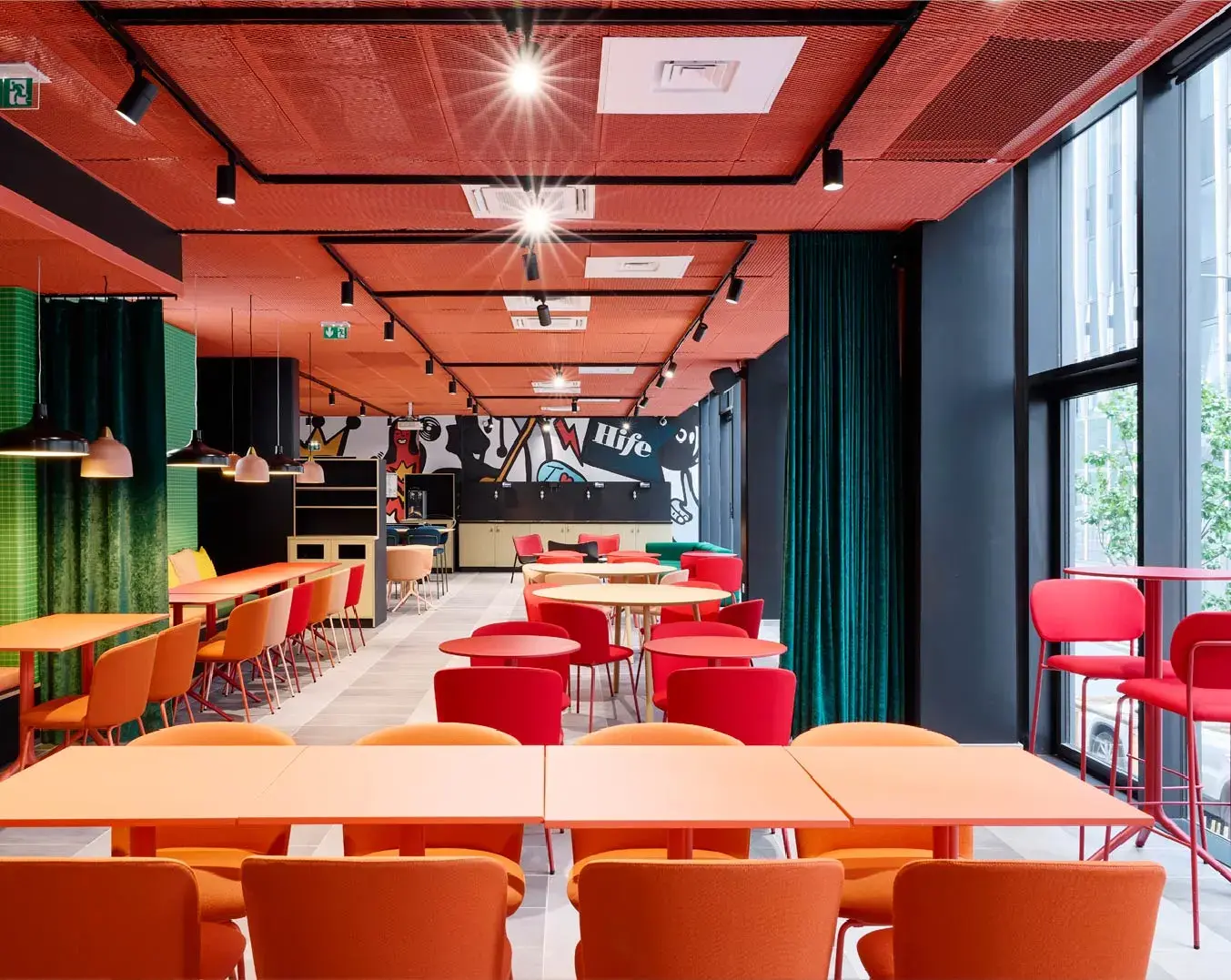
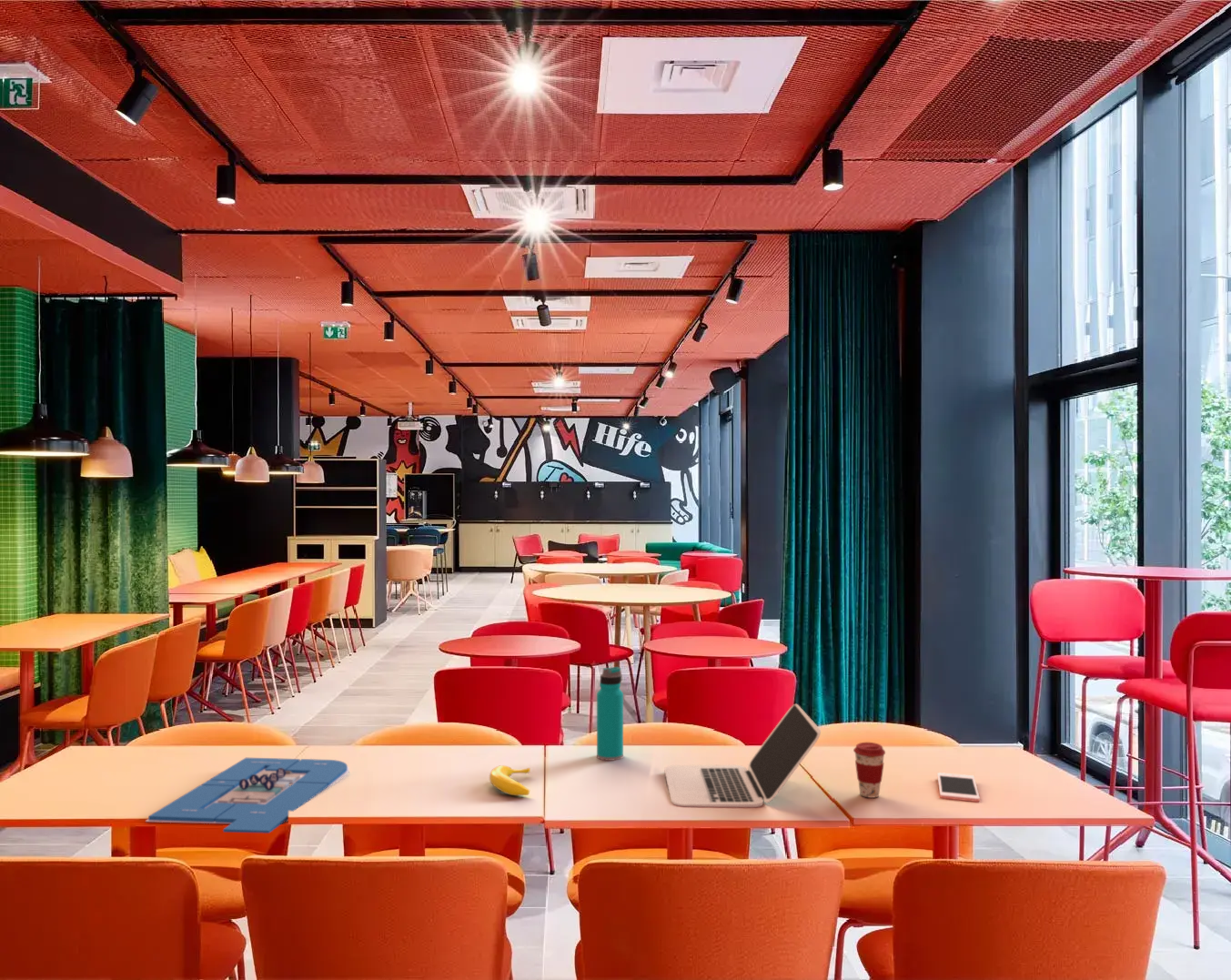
+ board game (256, 787)
+ cell phone (957, 786)
+ water bottle (610, 712)
+ laptop (738, 765)
+ banana (510, 777)
+ coffee cup (869, 770)
